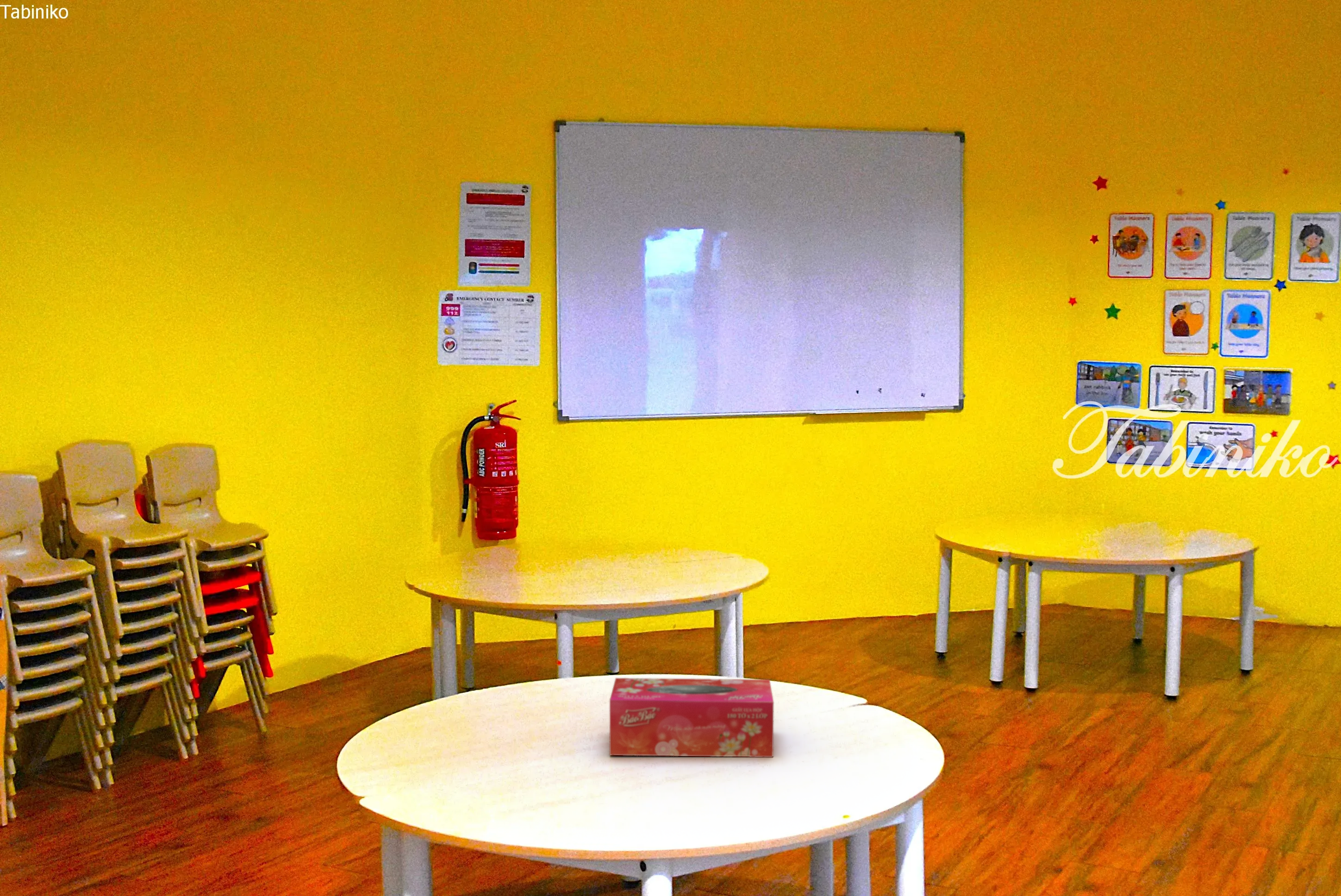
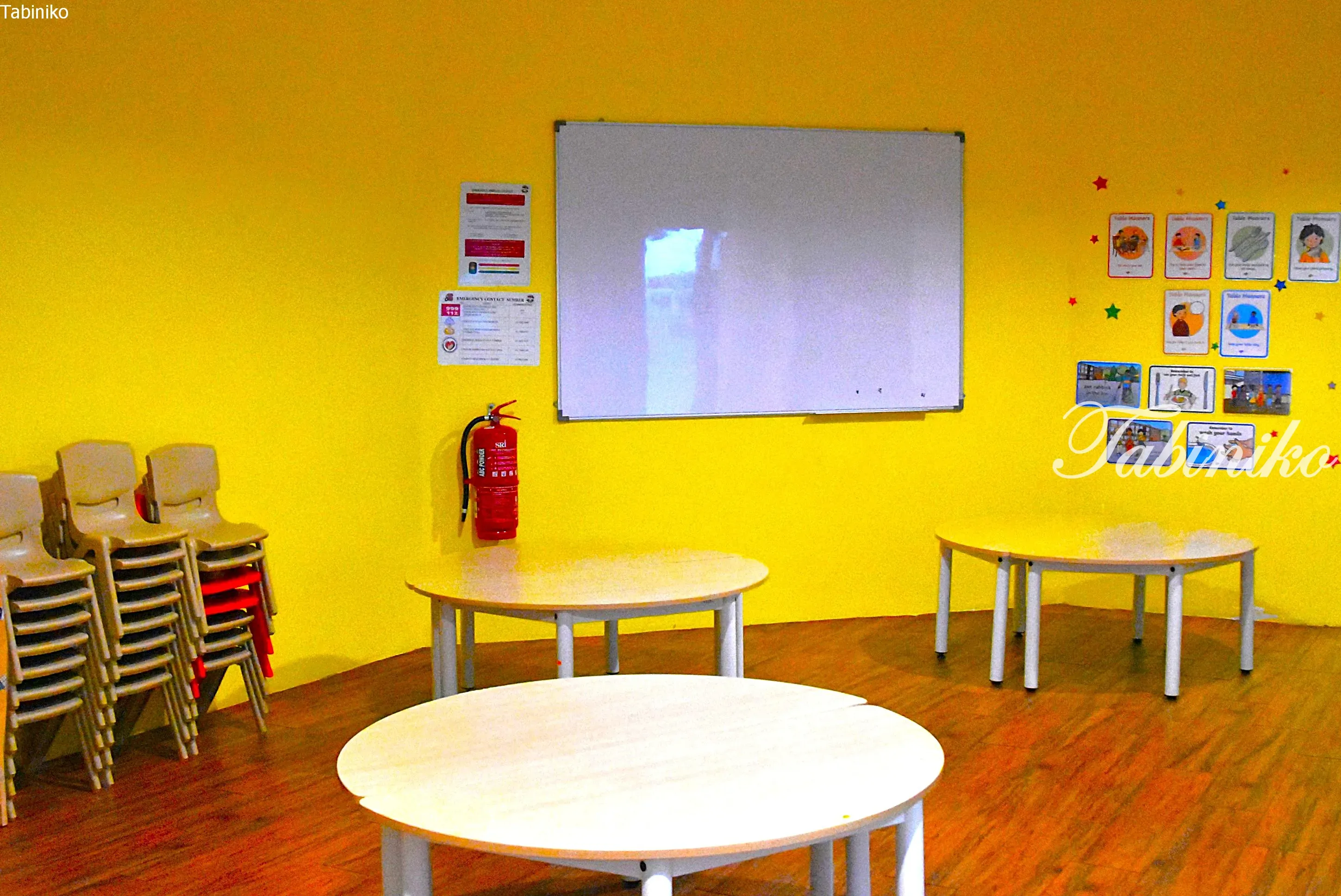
- tissue box (692, 716)
